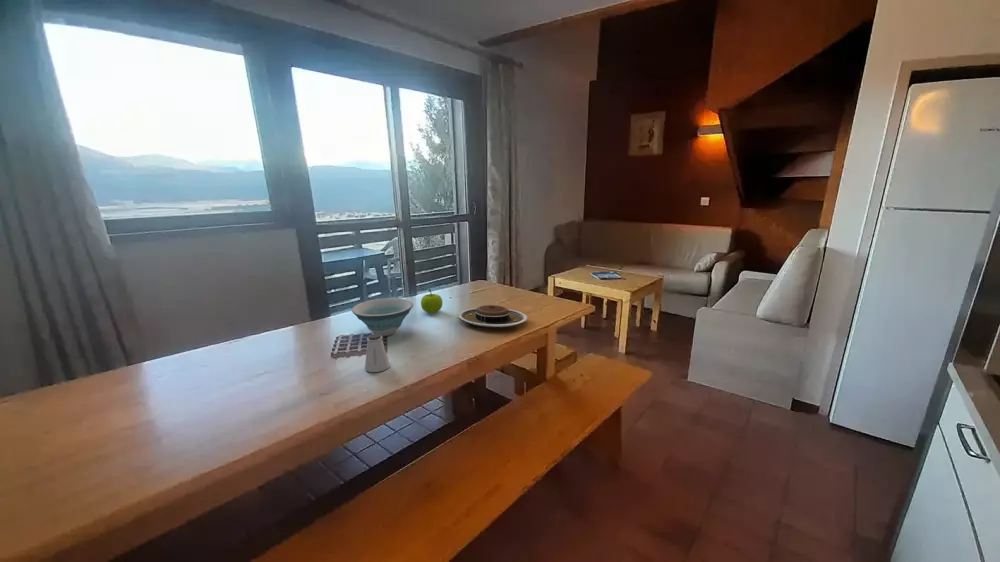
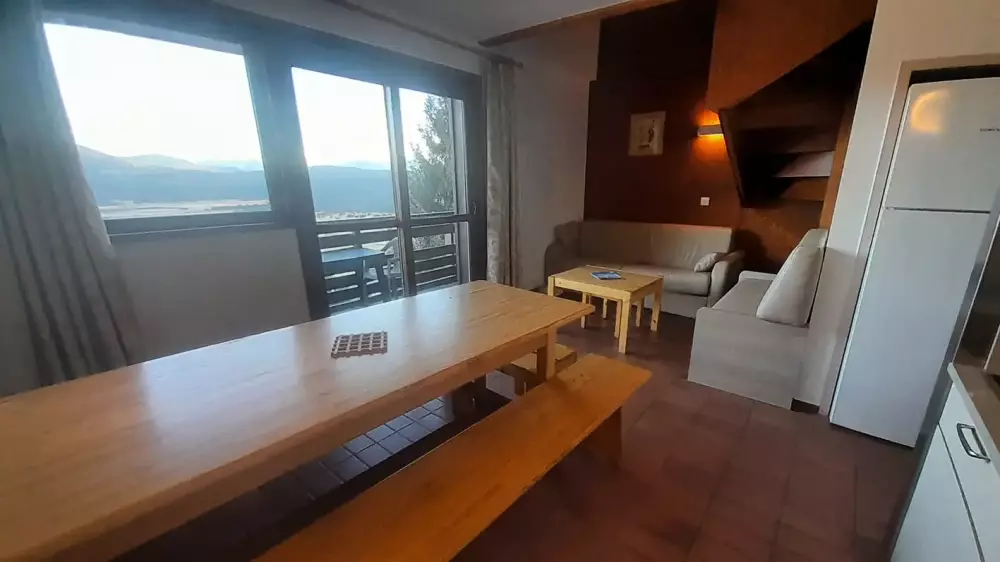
- plate (492, 314)
- fruit (428, 299)
- bowl (384, 319)
- saltshaker (375, 351)
